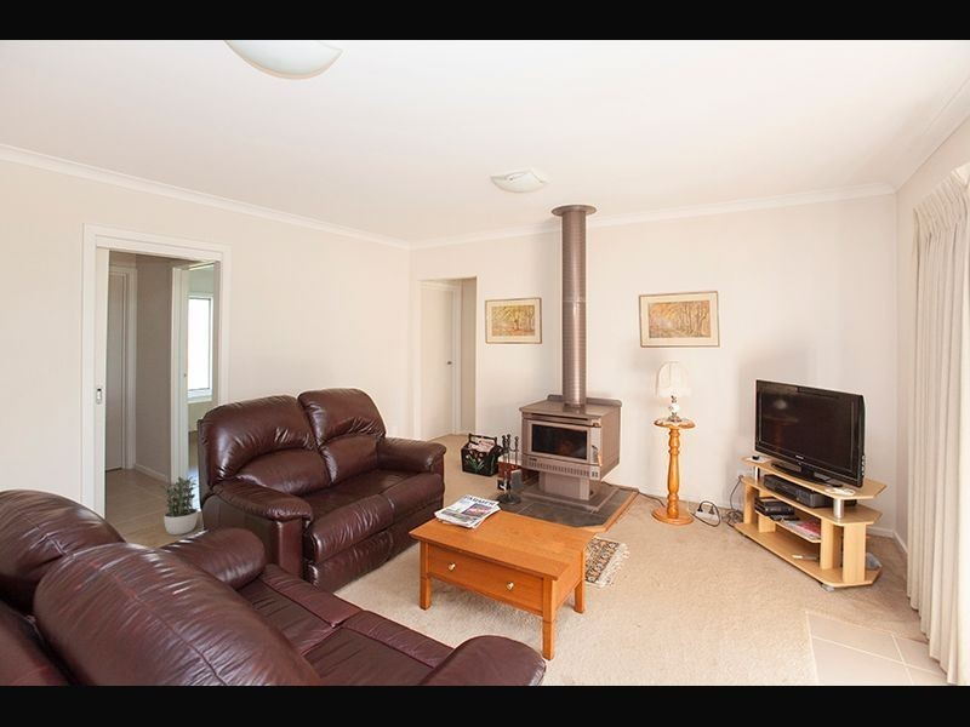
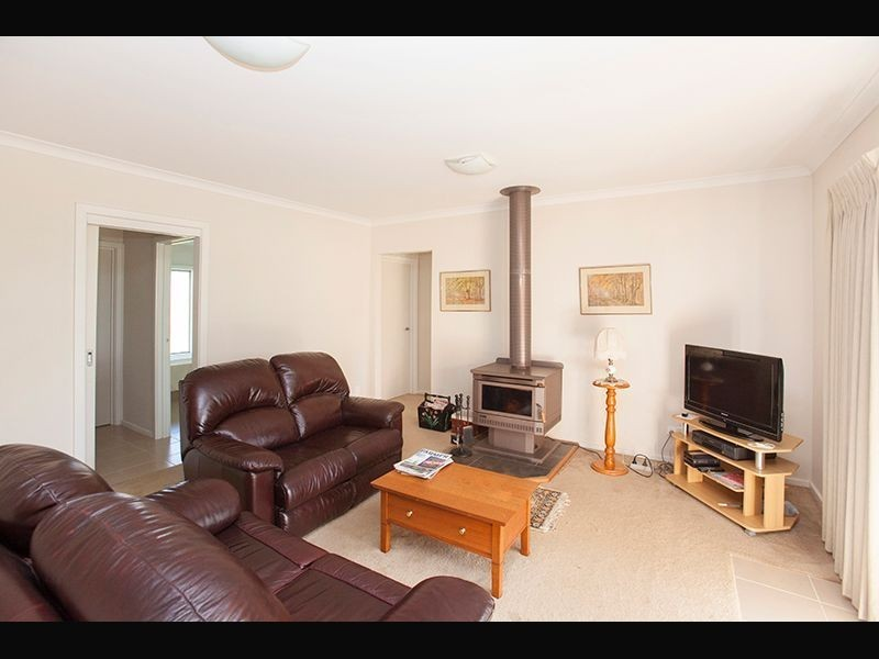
- potted plant (178, 503)
